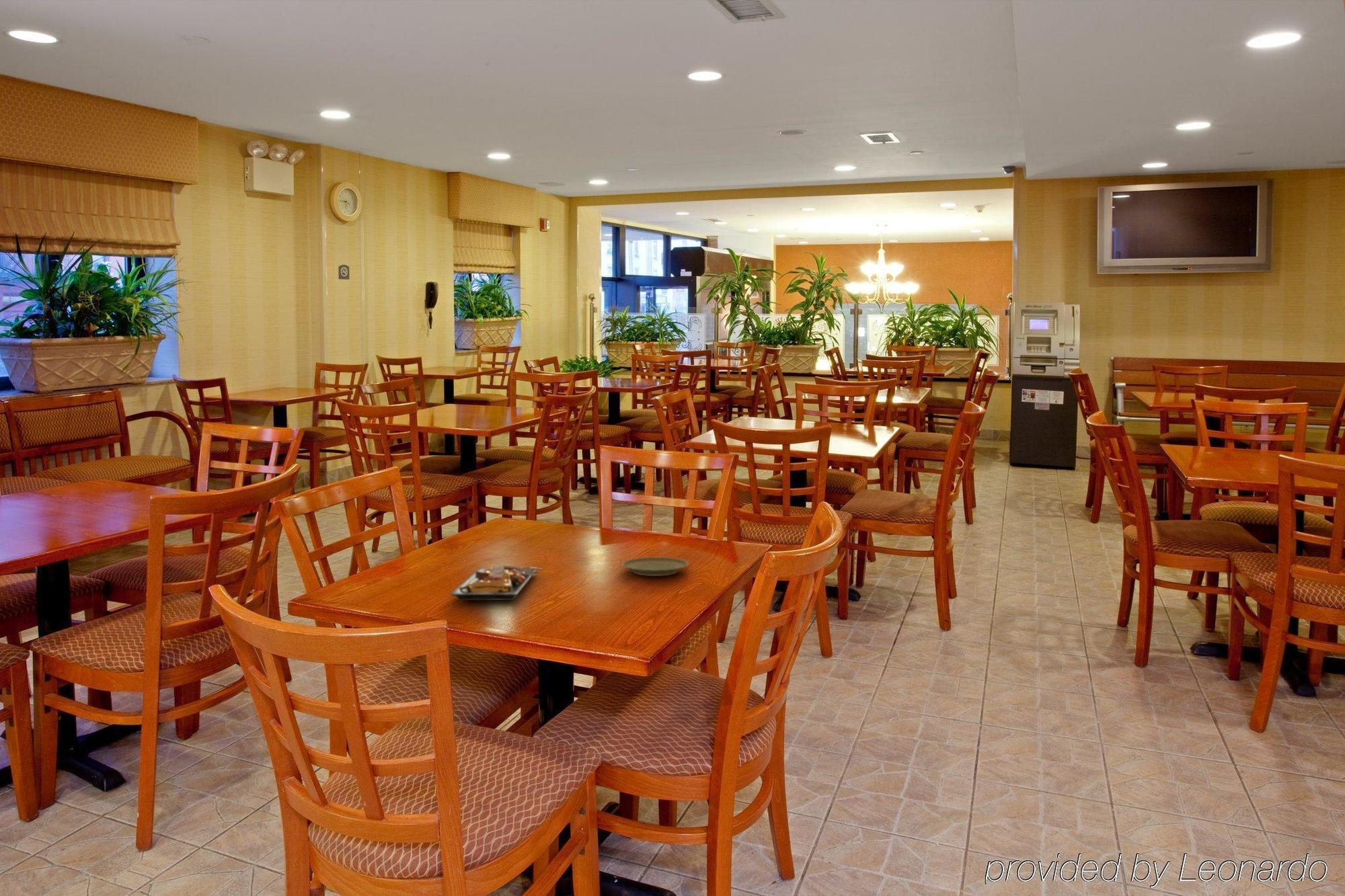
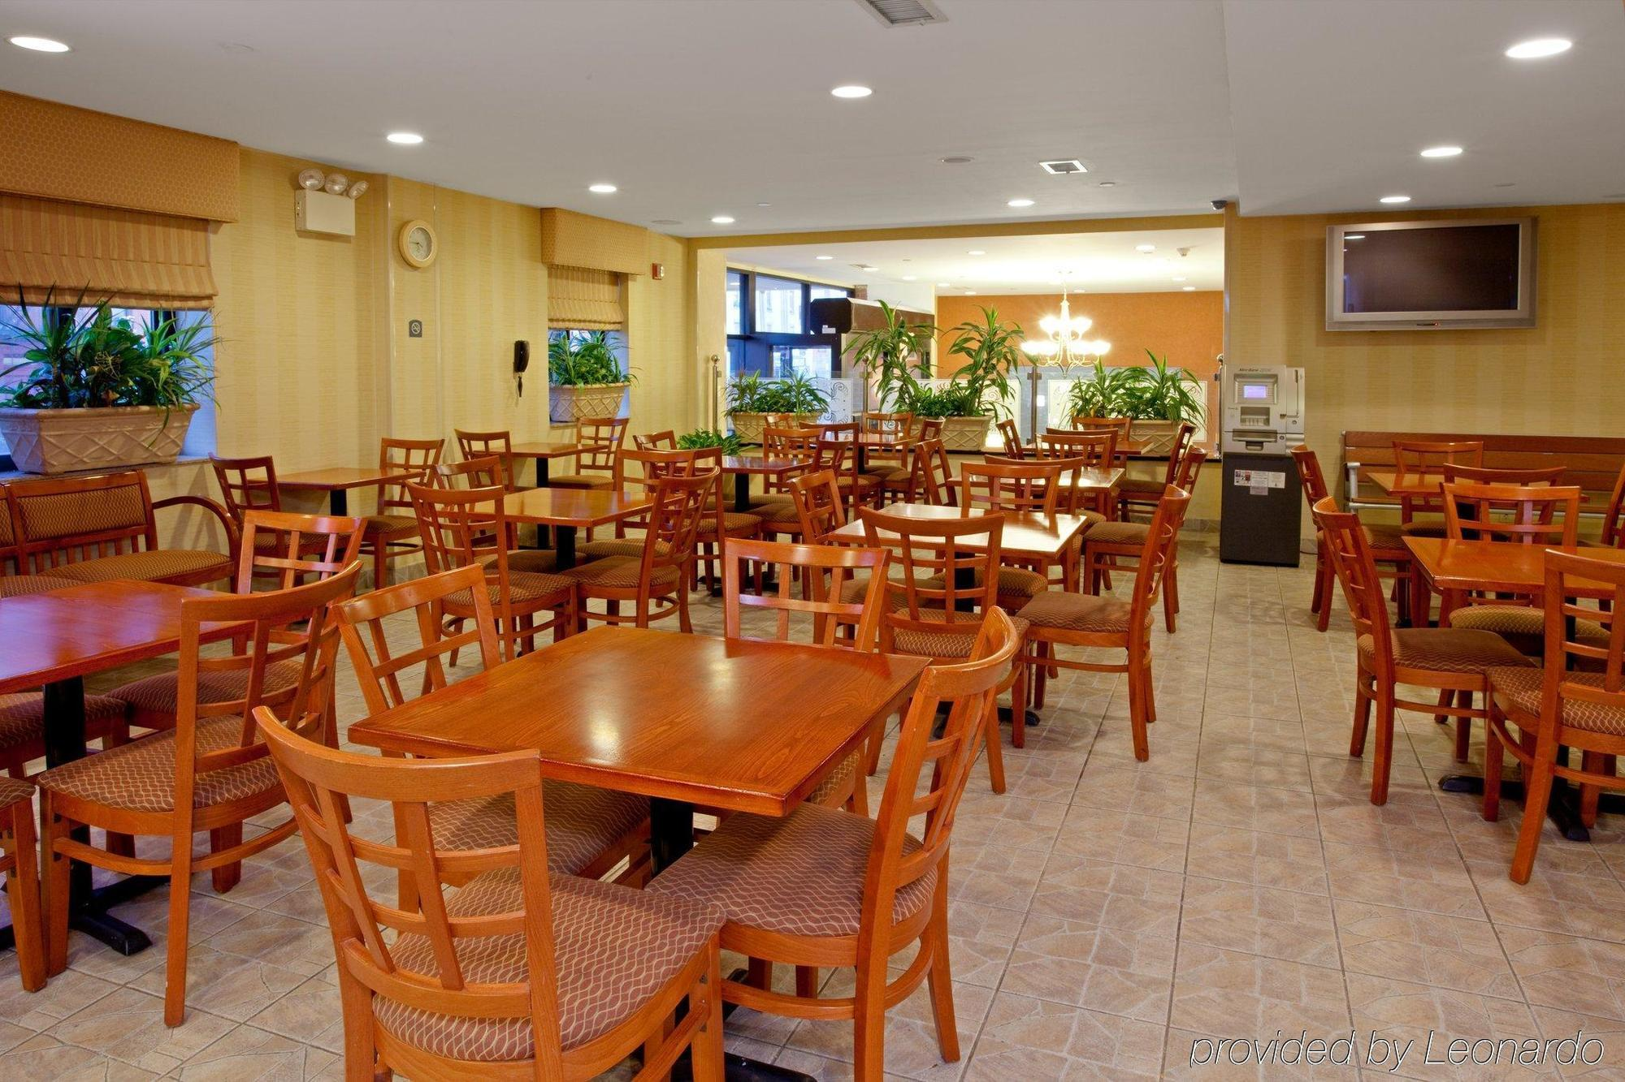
- plate (503, 575)
- plate (655, 567)
